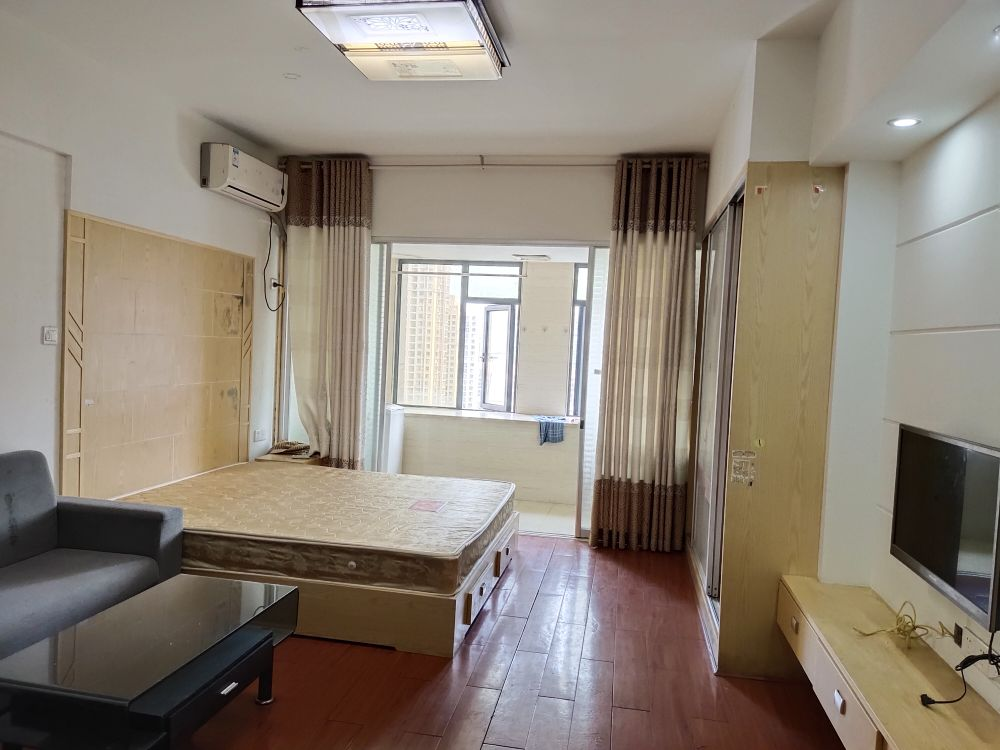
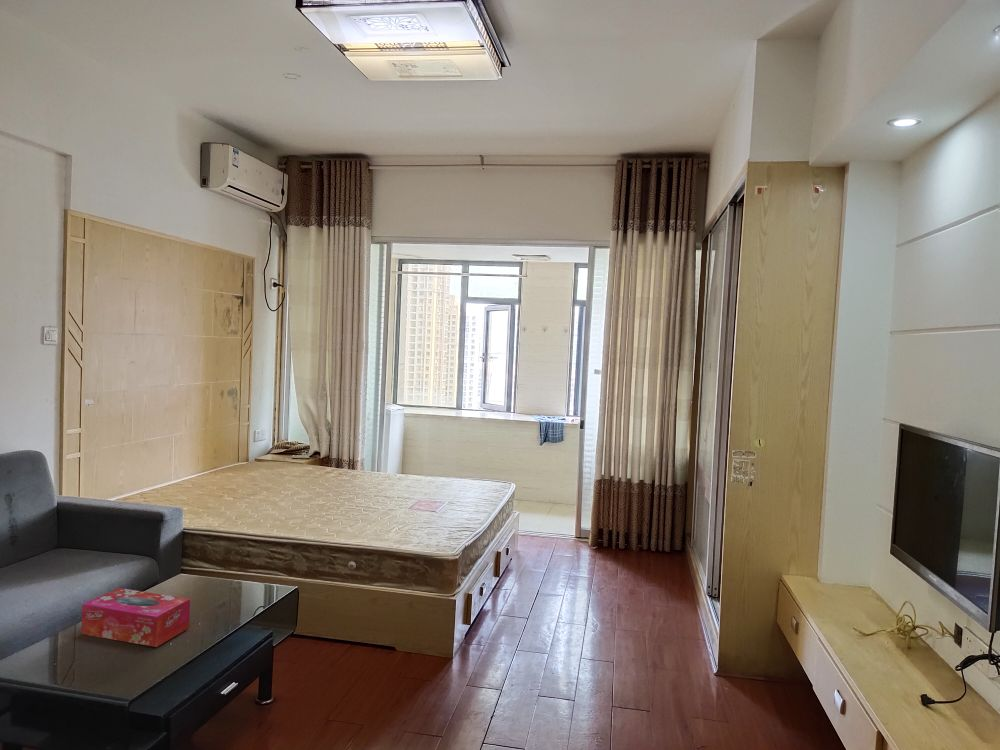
+ tissue box (136, 616)
